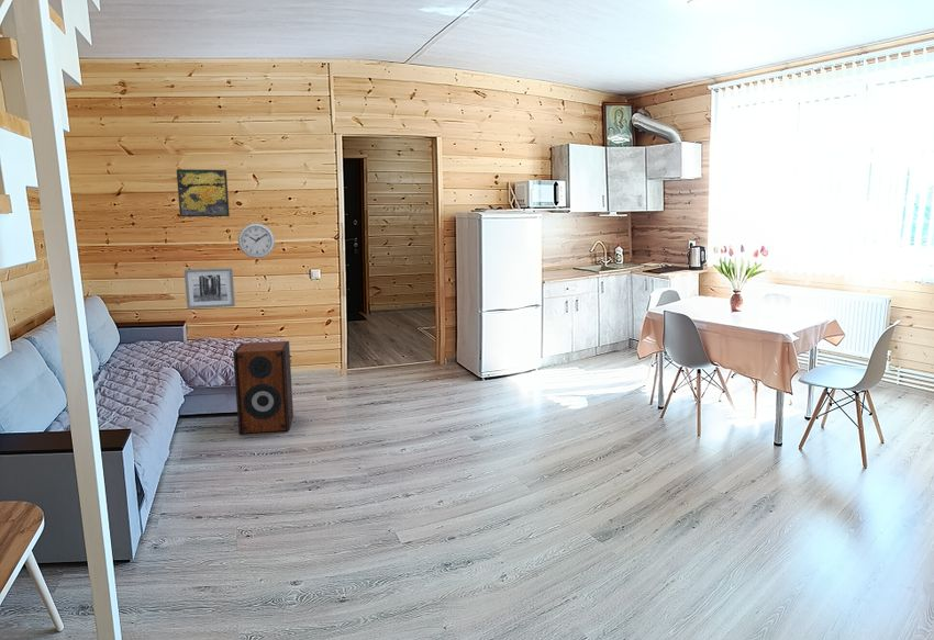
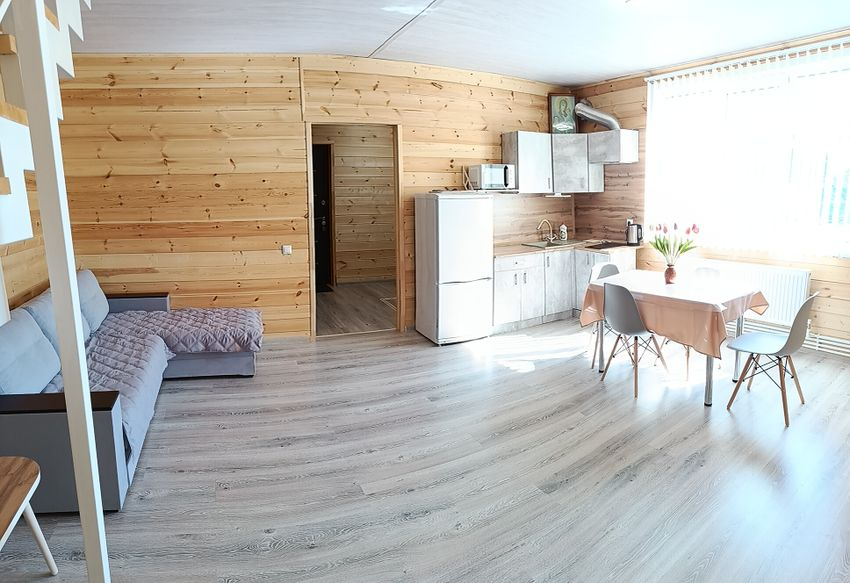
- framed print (203, 193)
- wall art (210, 288)
- speaker (264, 385)
- wall clock (256, 240)
